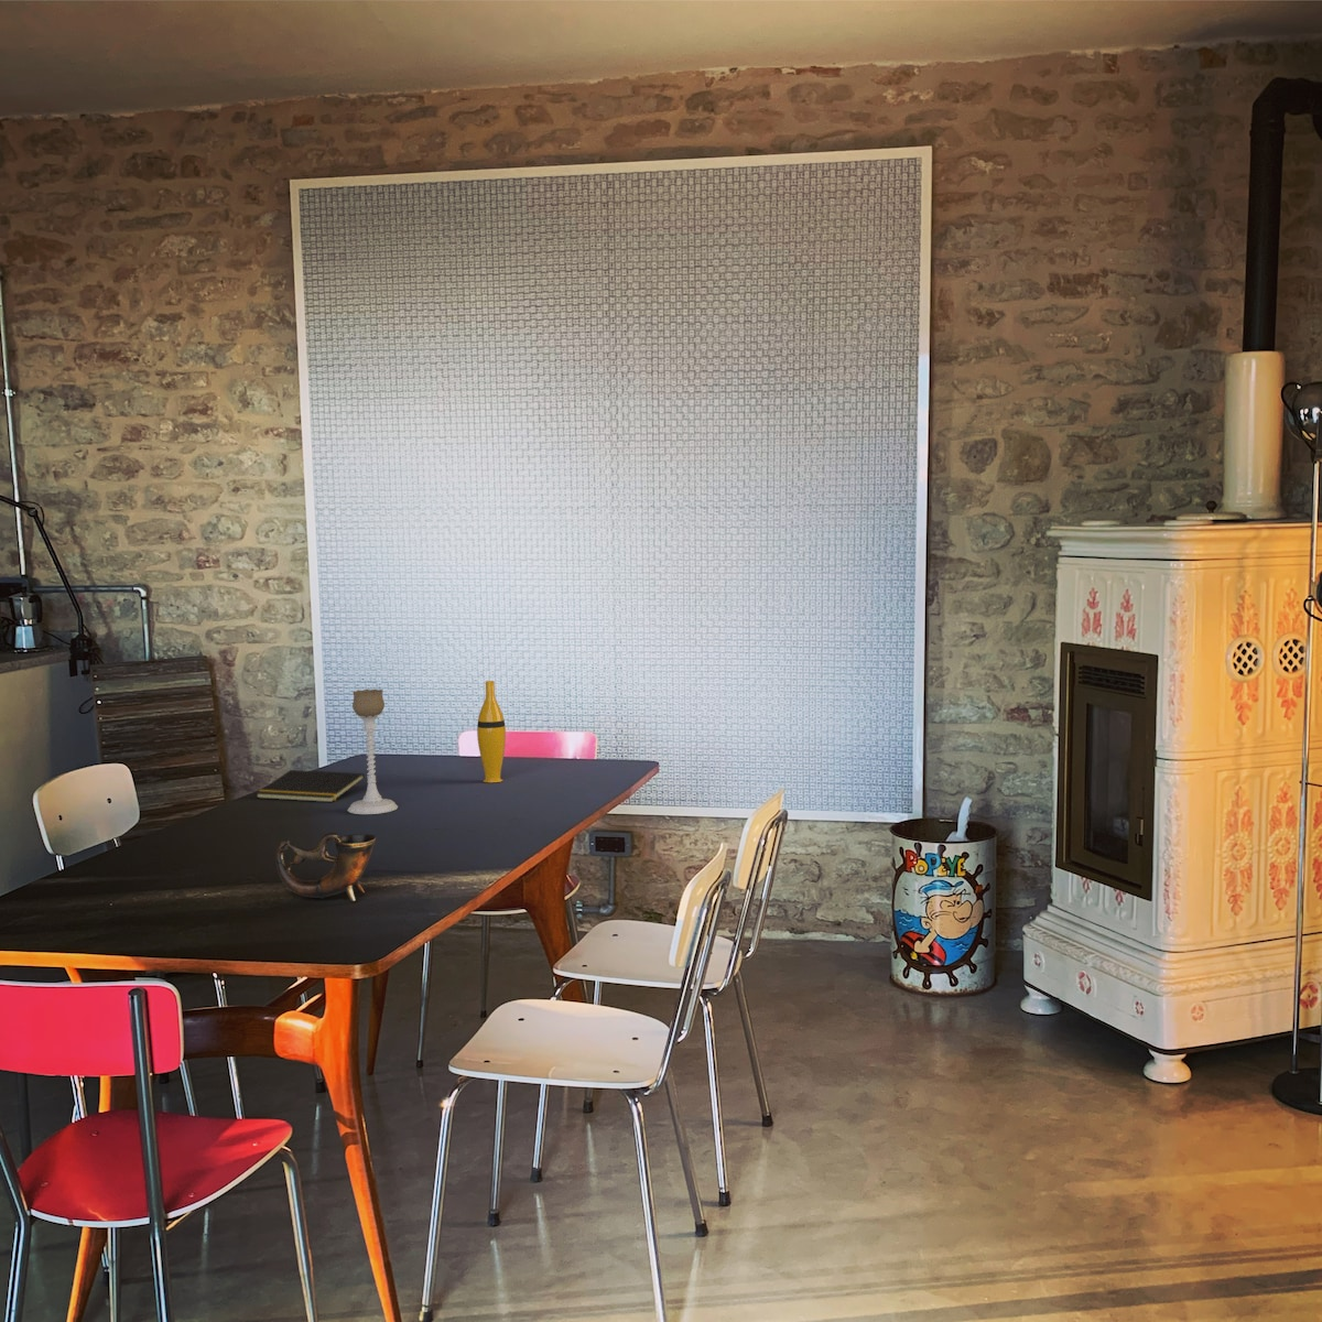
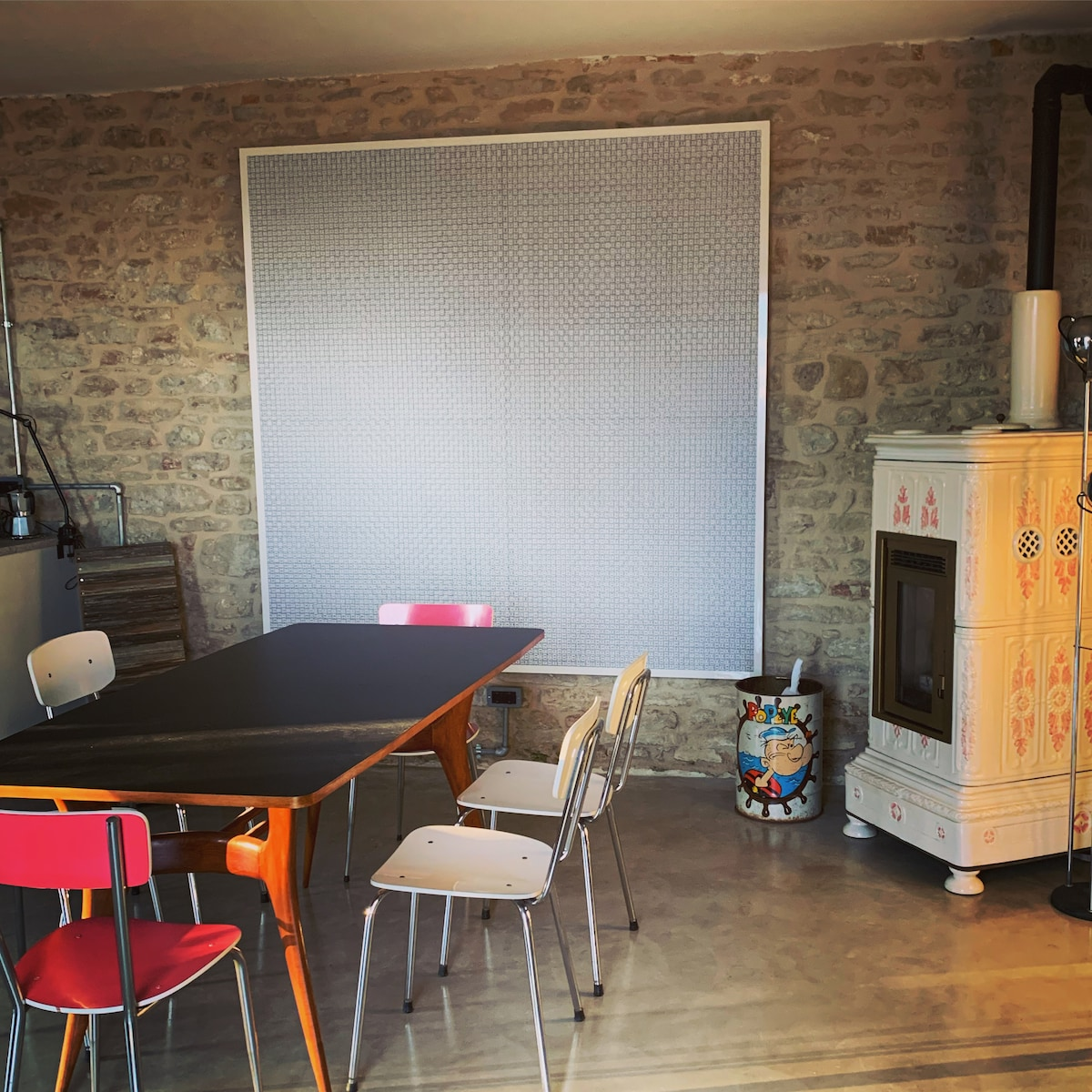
- notepad (311, 786)
- cup (324, 861)
- candle holder (370, 751)
- vase (492, 730)
